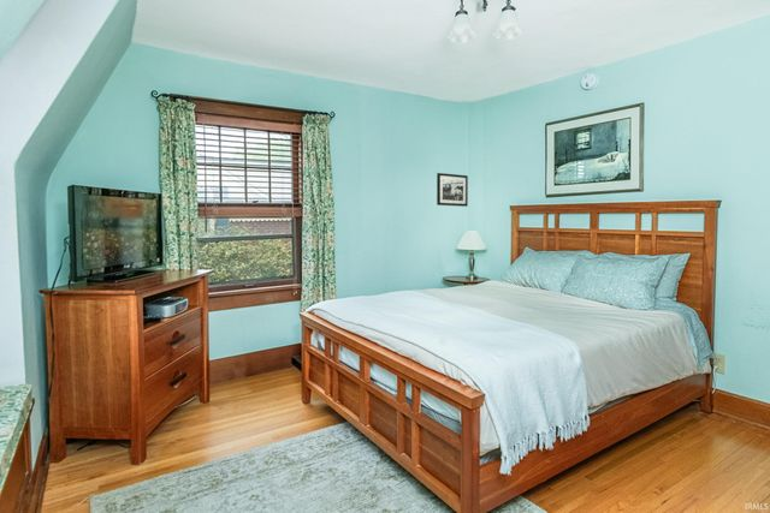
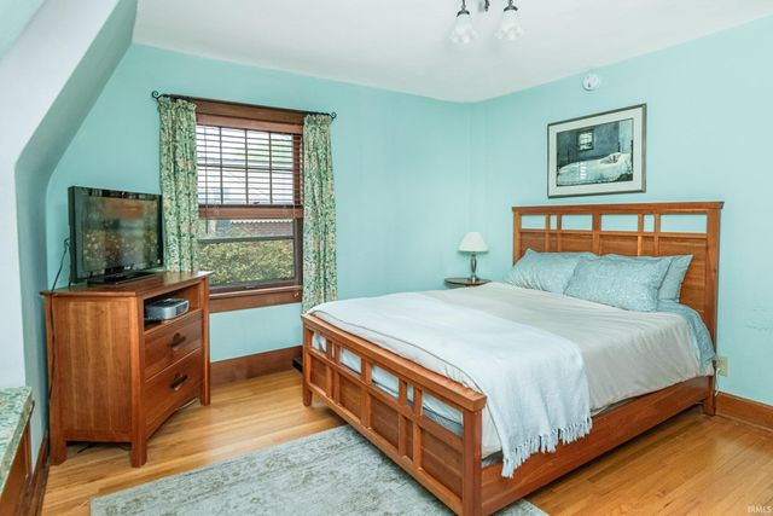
- picture frame (452, 190)
